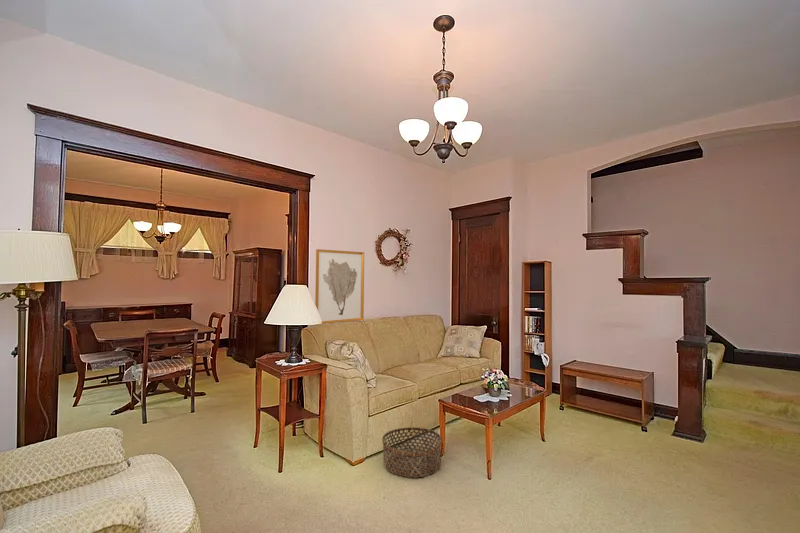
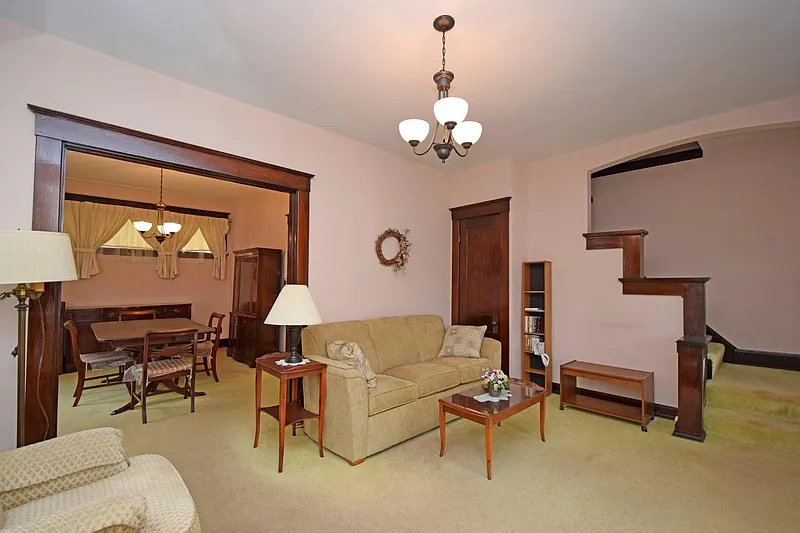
- wall art (340, 286)
- basket (412, 451)
